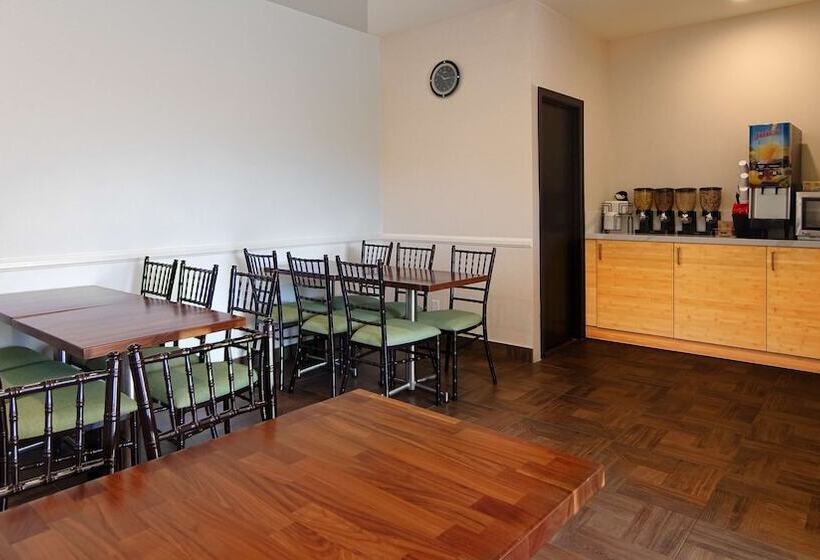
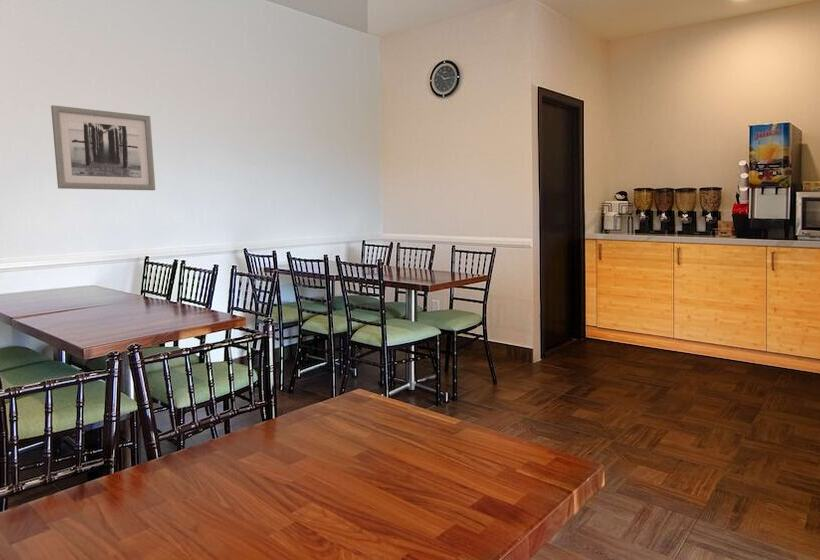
+ wall art (106, 150)
